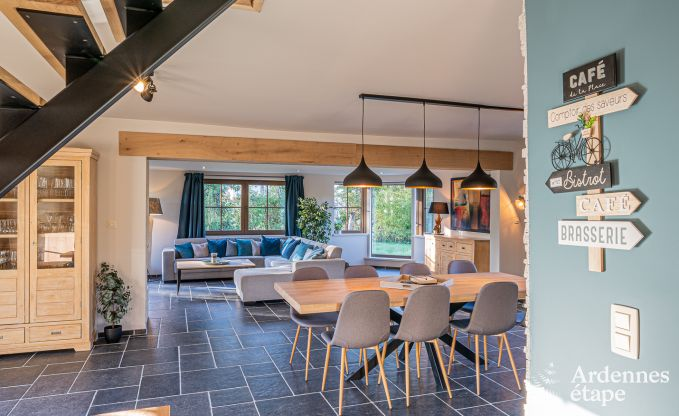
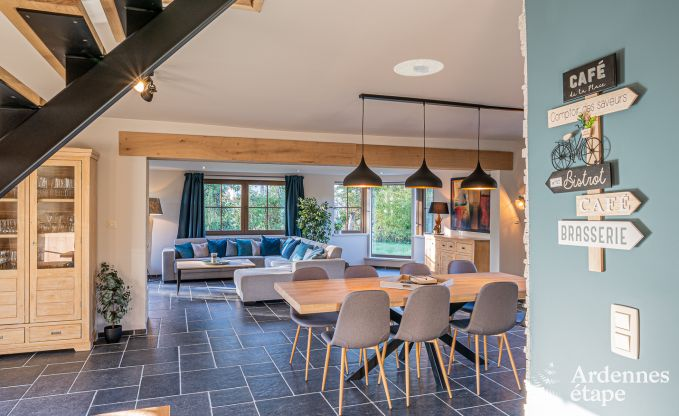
+ recessed light (418, 65)
